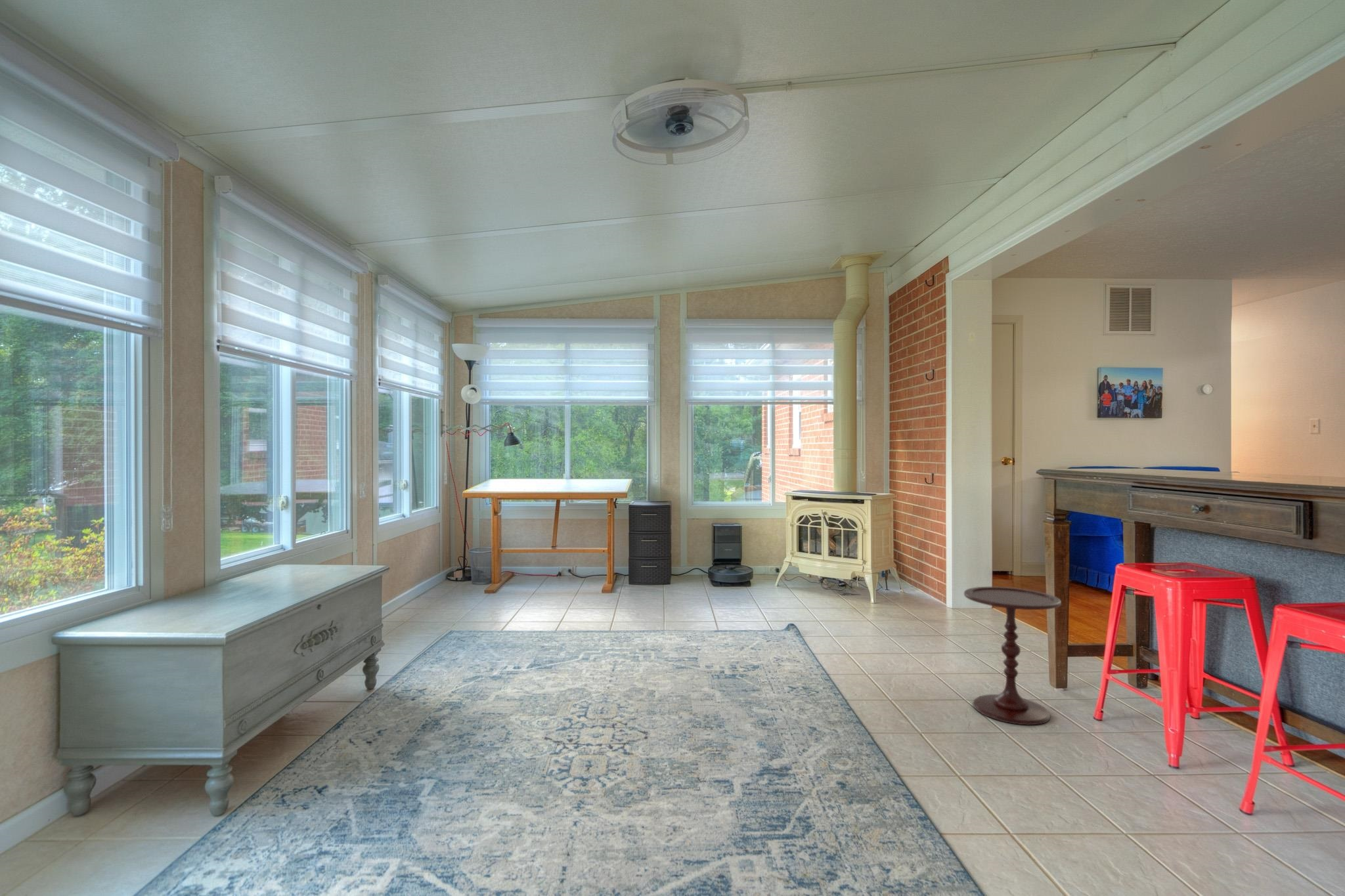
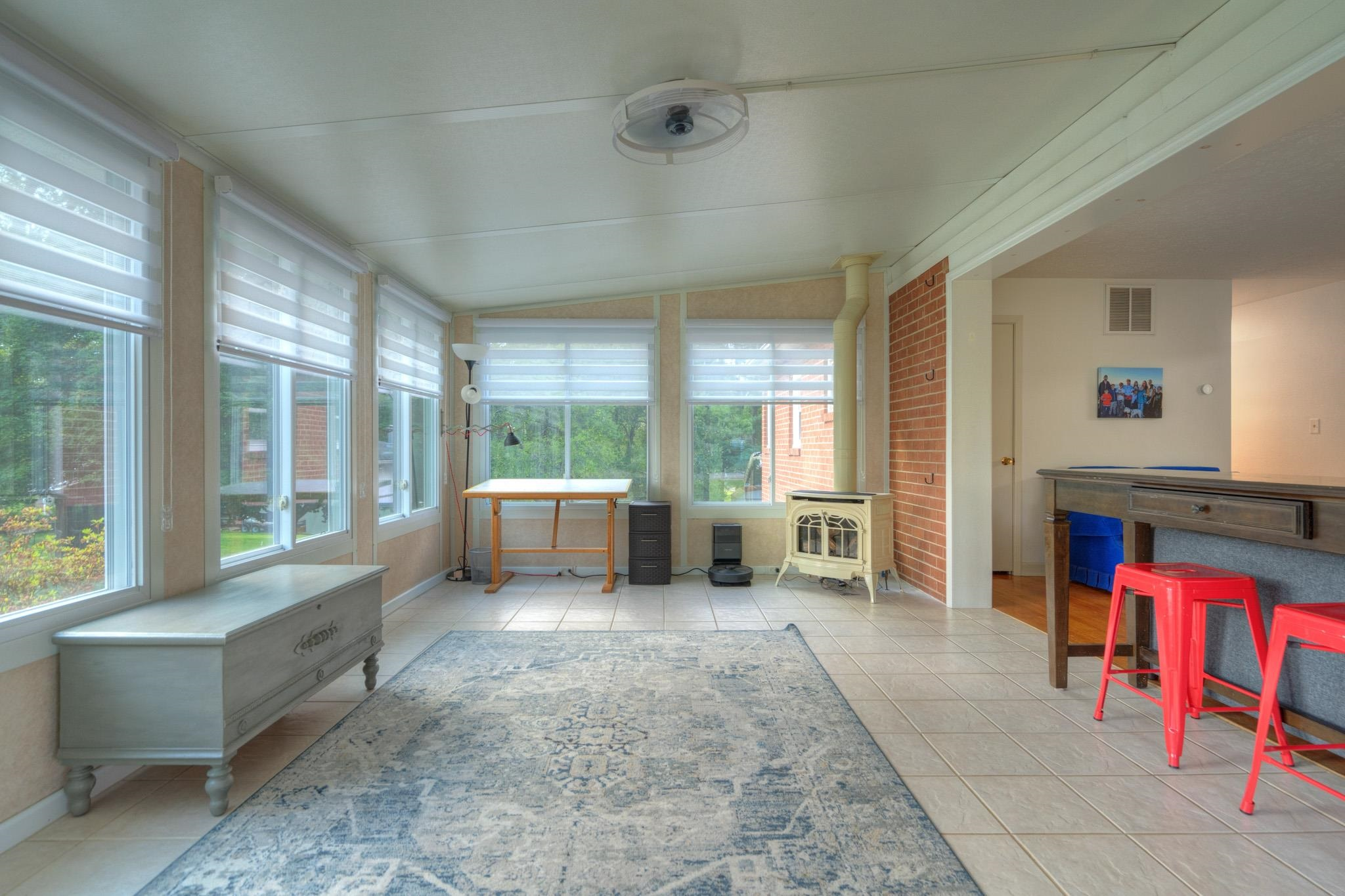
- side table (1011, 652)
